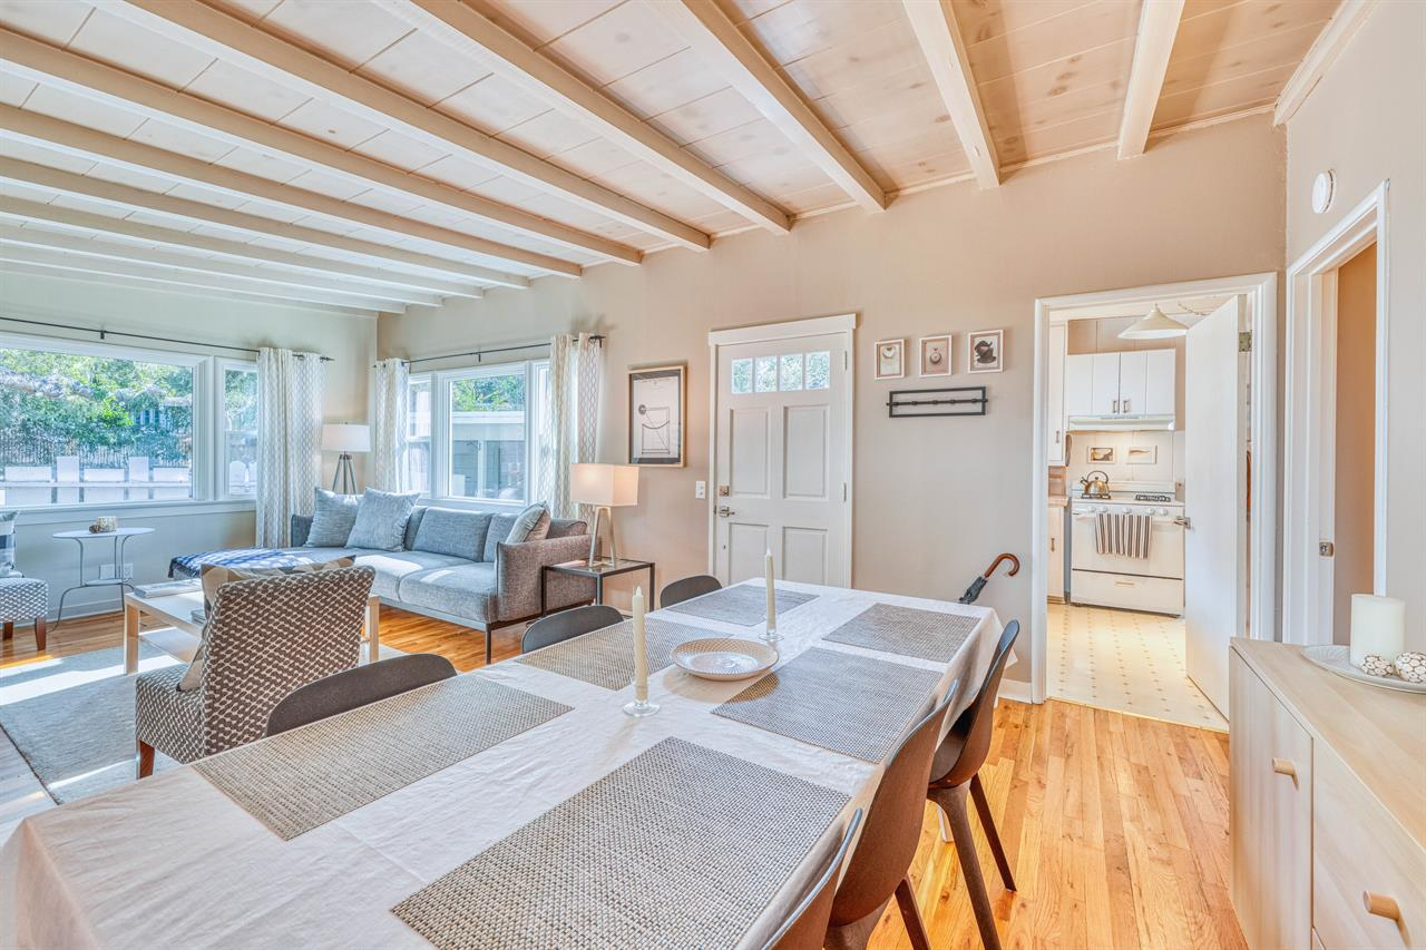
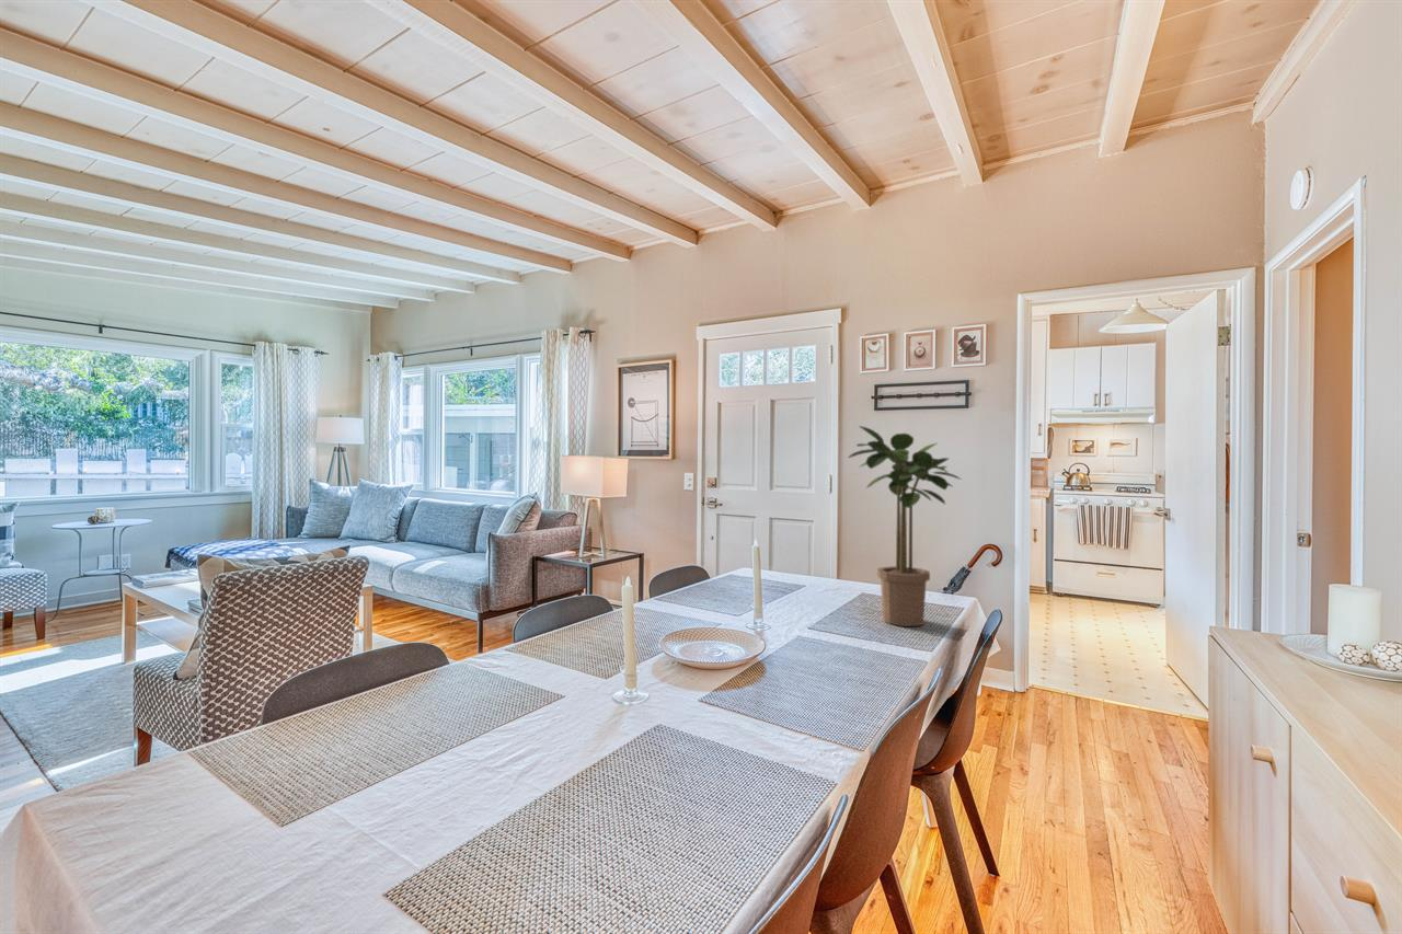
+ potted plant (909, 524)
